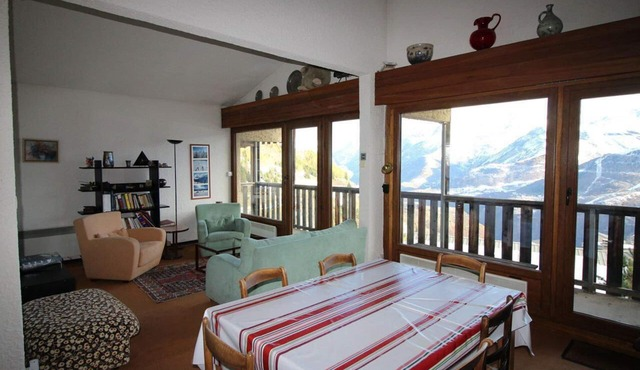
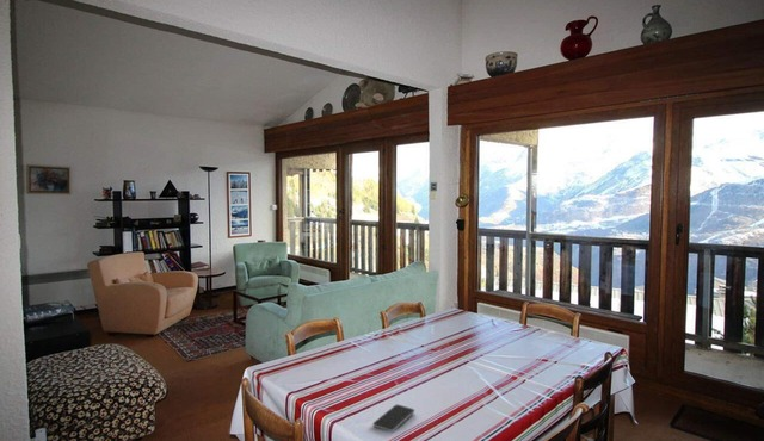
+ smartphone (394, 417)
